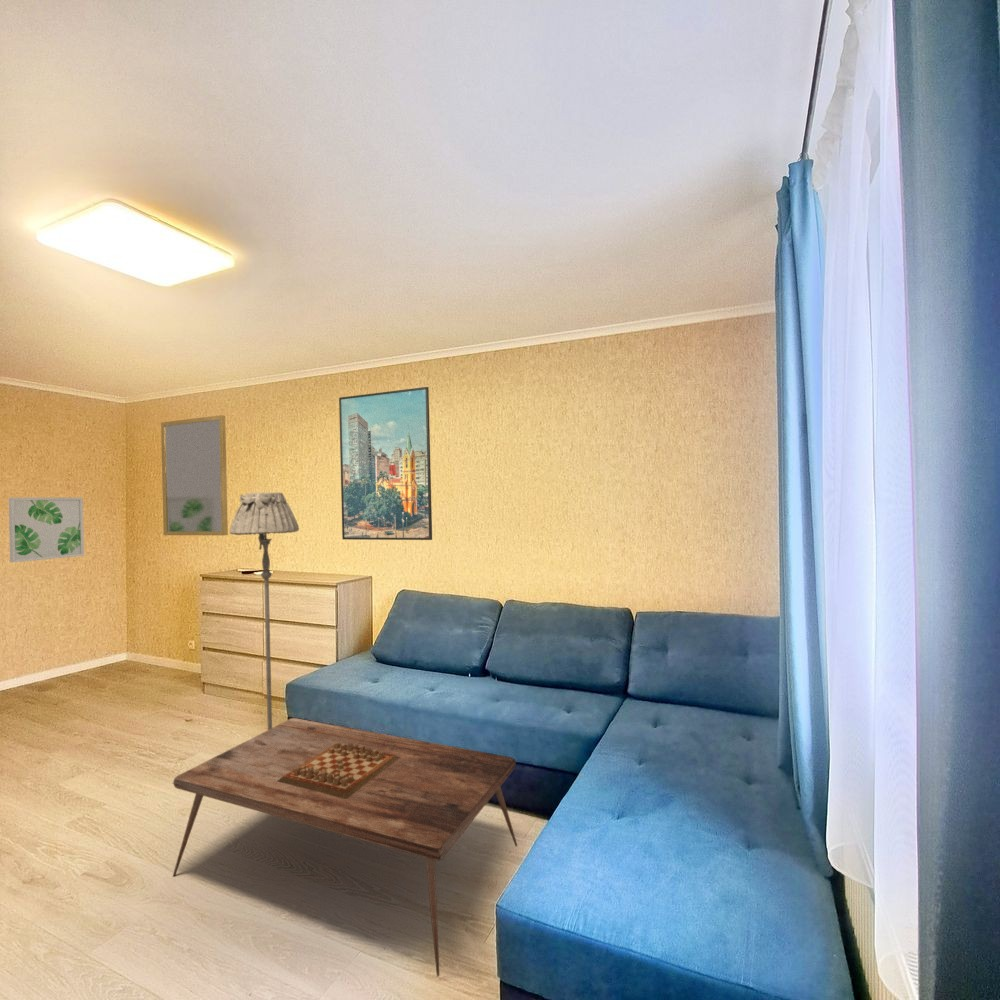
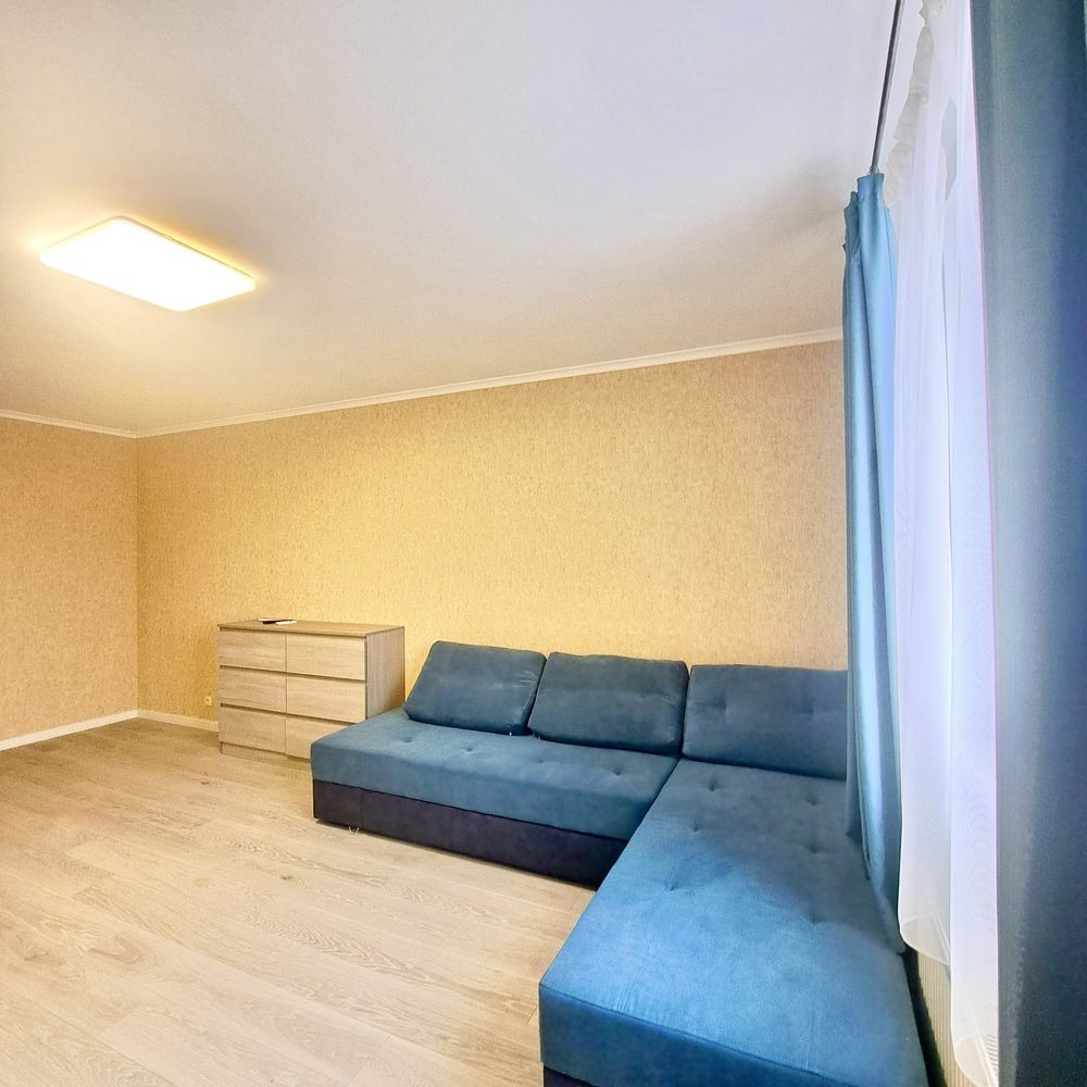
- wall art (48, 528)
- home mirror (193, 477)
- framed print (383, 466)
- coffee table (349, 808)
- floor lamp (267, 634)
